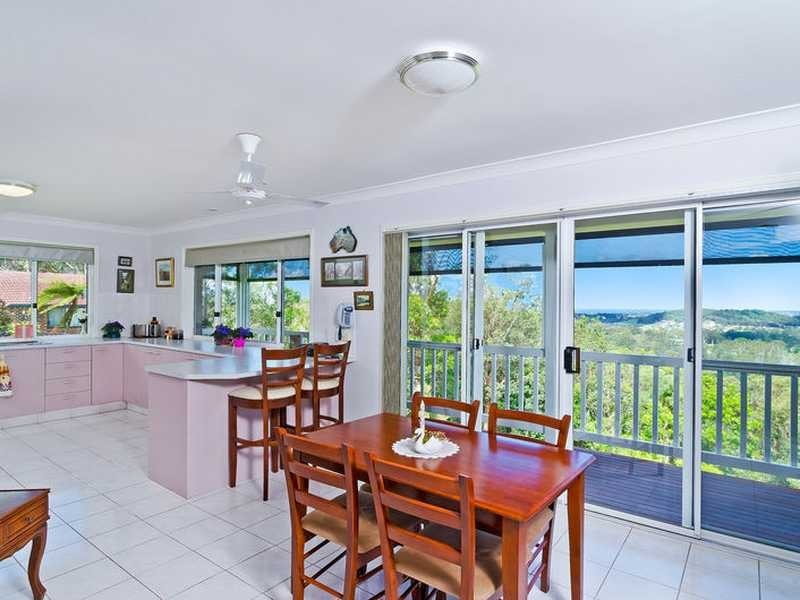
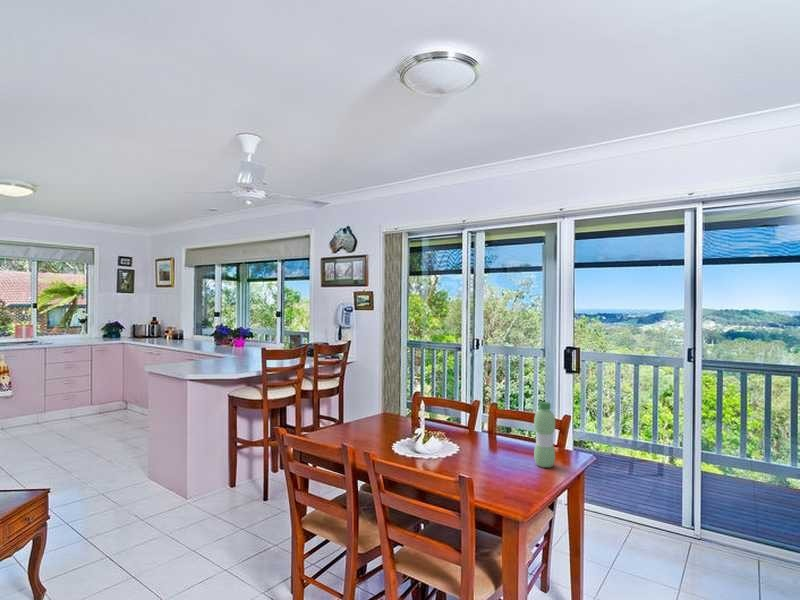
+ water bottle (544, 434)
